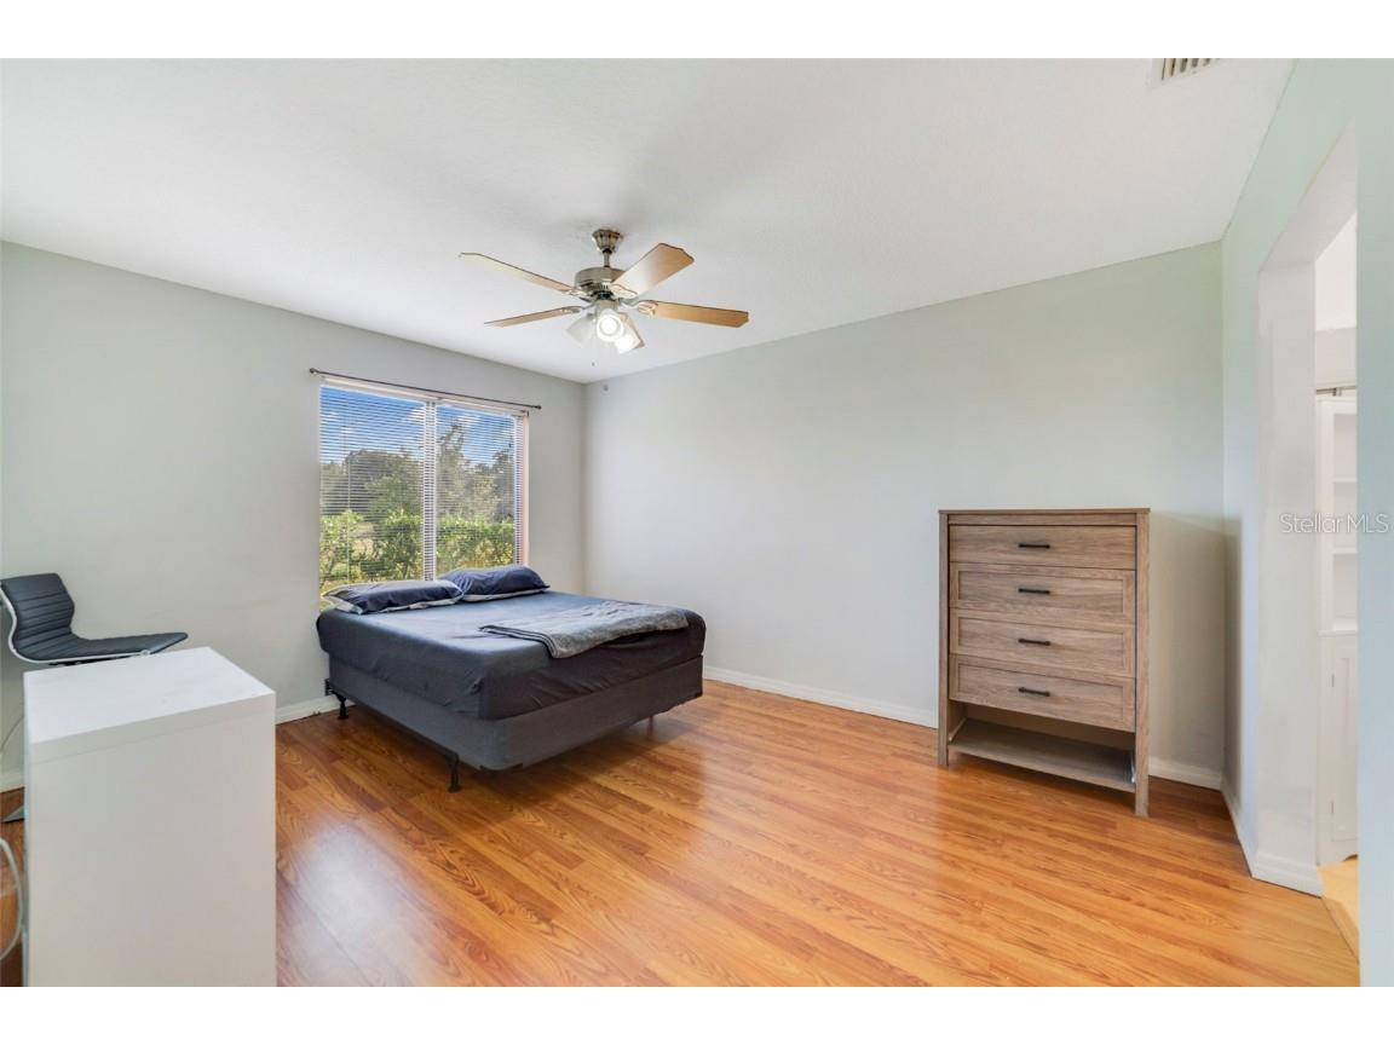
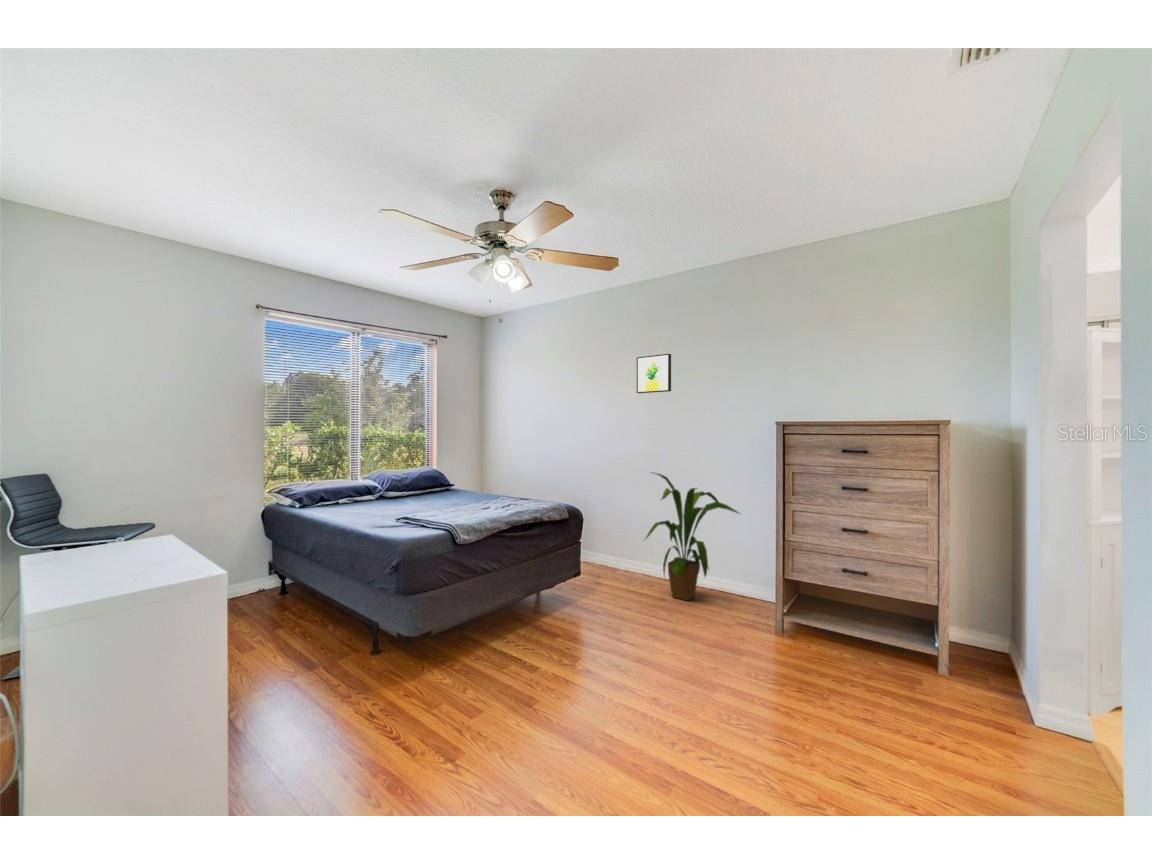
+ house plant (693, 536)
+ wall art (653, 374)
